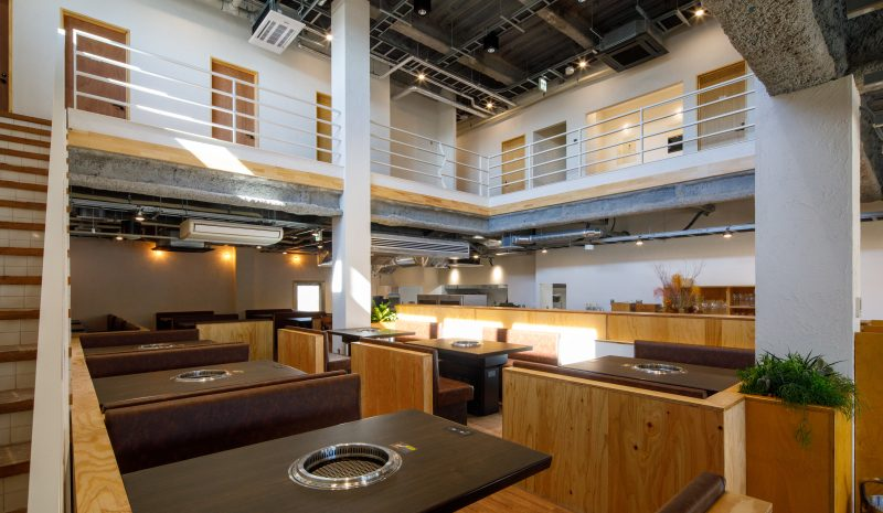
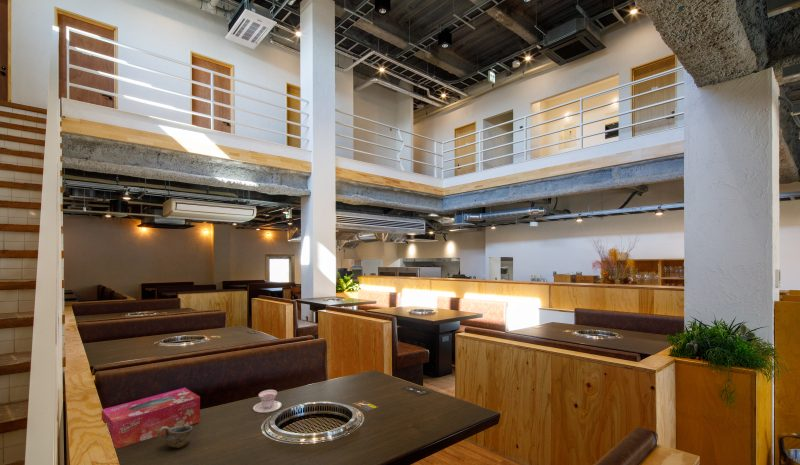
+ tissue box (152, 416)
+ cup (176, 434)
+ teacup (267, 400)
